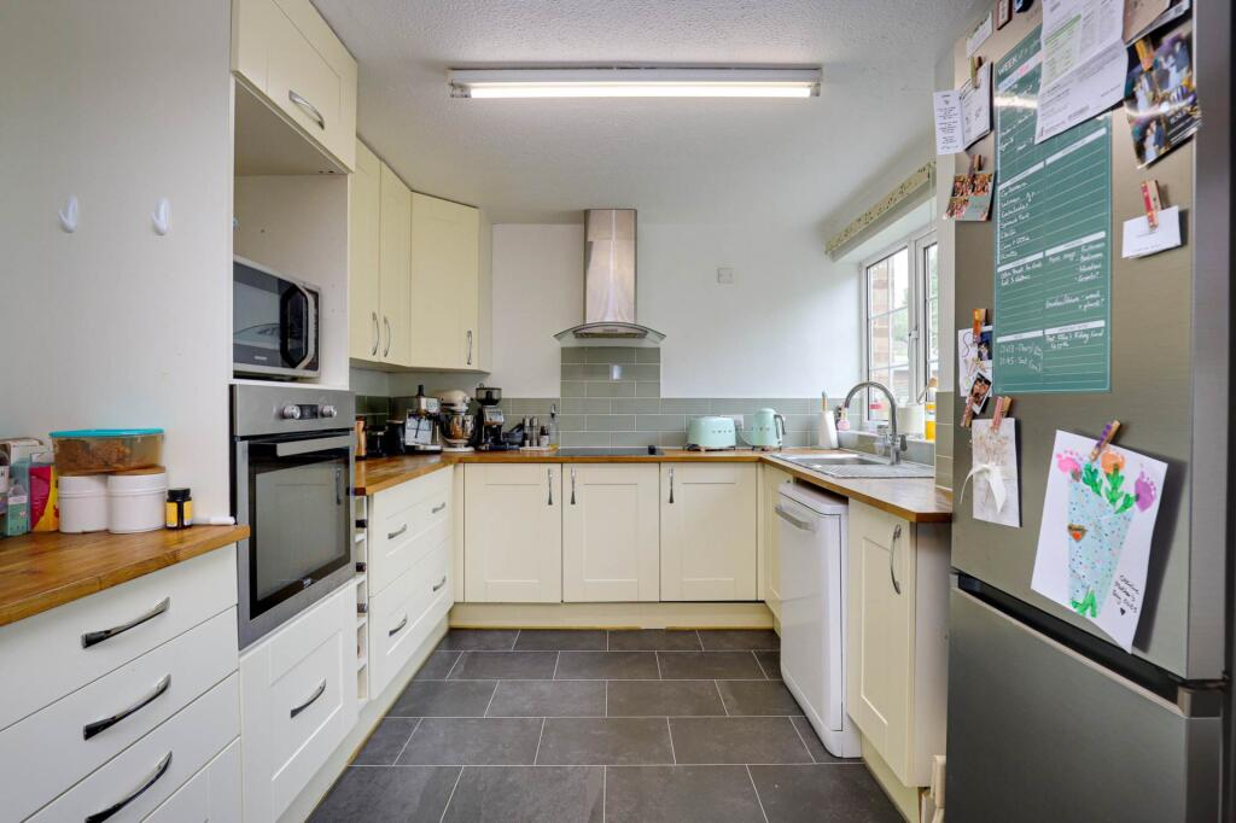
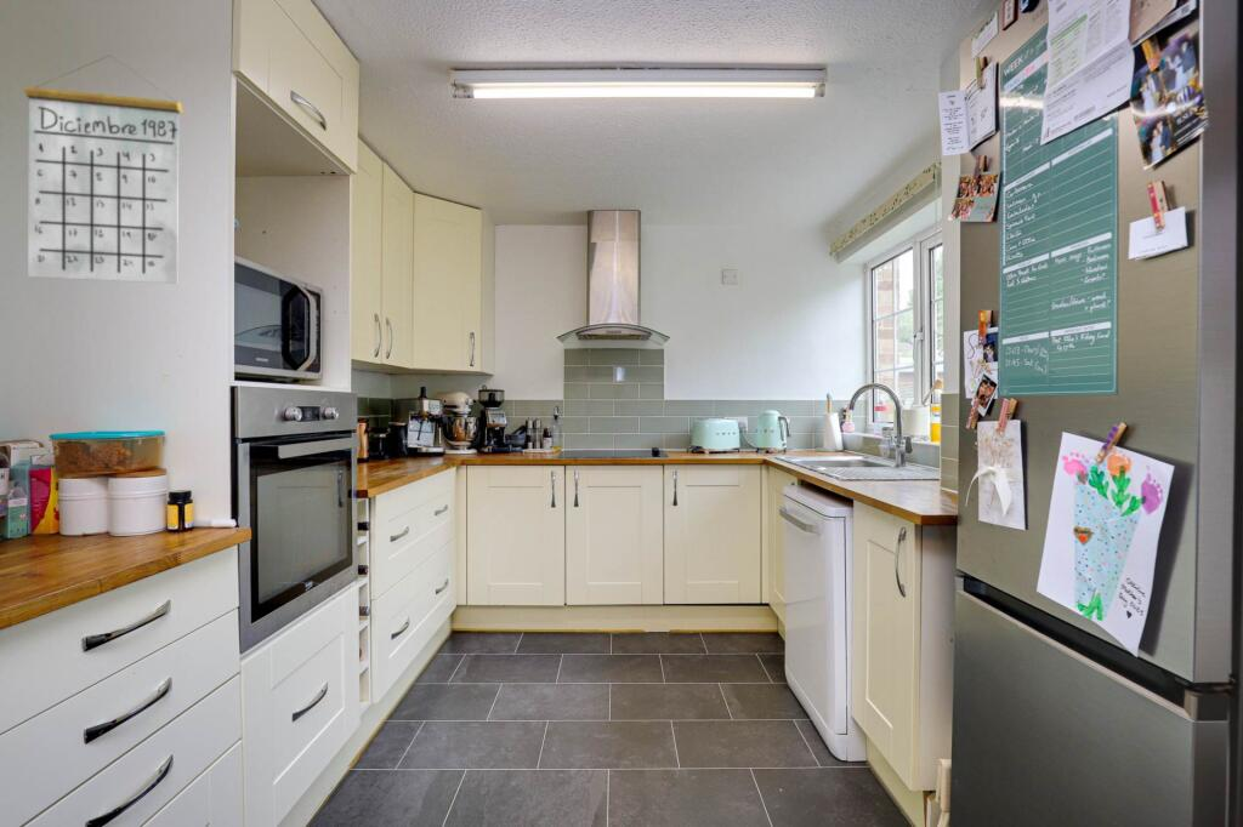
+ calendar (106, 165)
